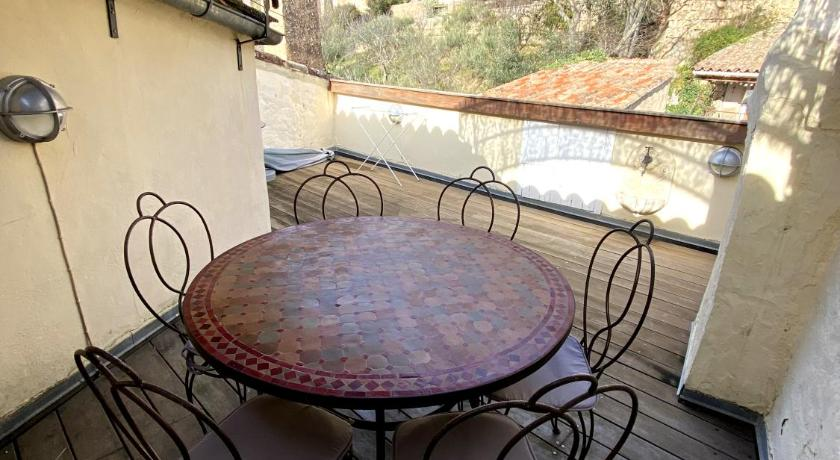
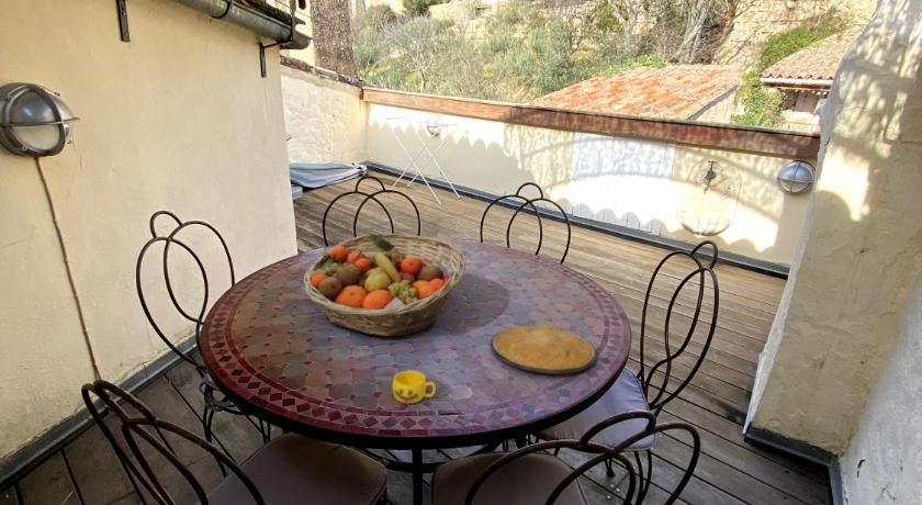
+ fruit basket (384, 280)
+ plate (543, 339)
+ cup (414, 388)
